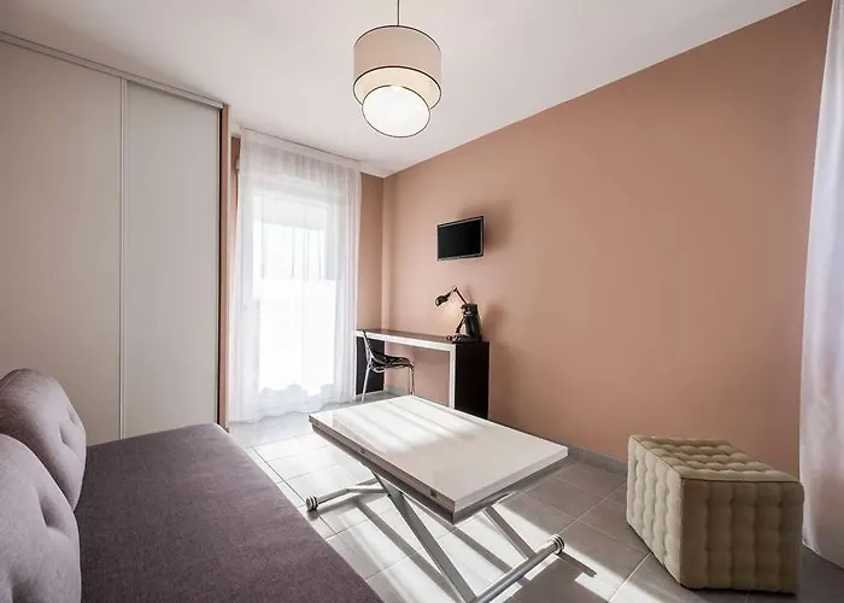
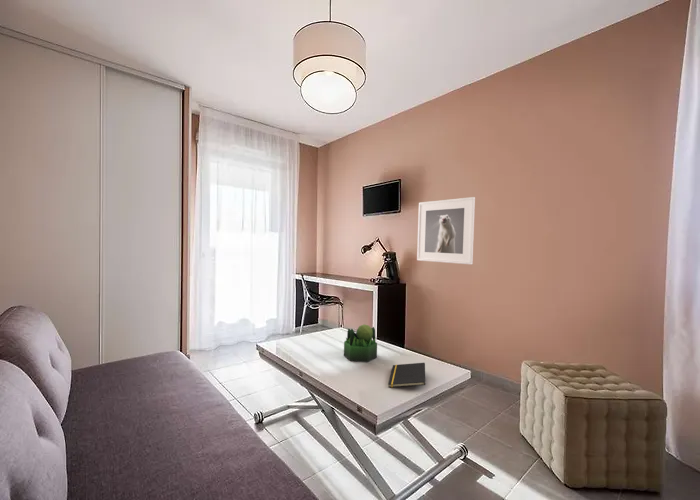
+ notepad (407, 374)
+ plant (360, 339)
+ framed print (443, 231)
